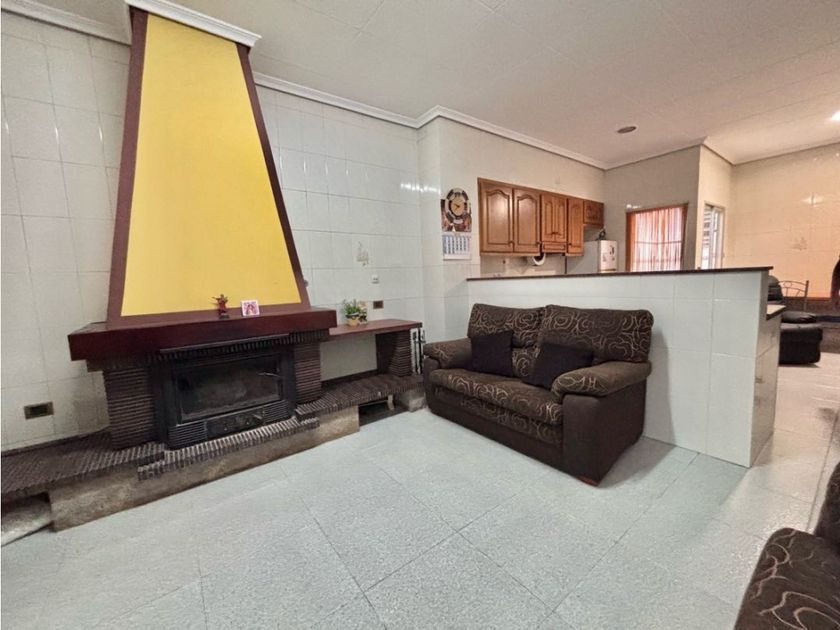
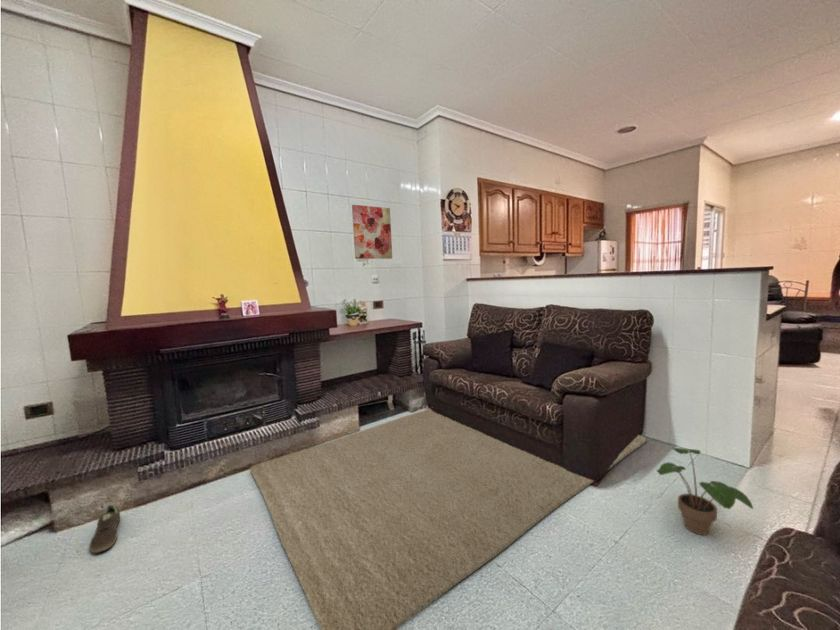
+ potted plant (696, 494)
+ wall art (372, 232)
+ rug (455, 453)
+ sneaker (103, 526)
